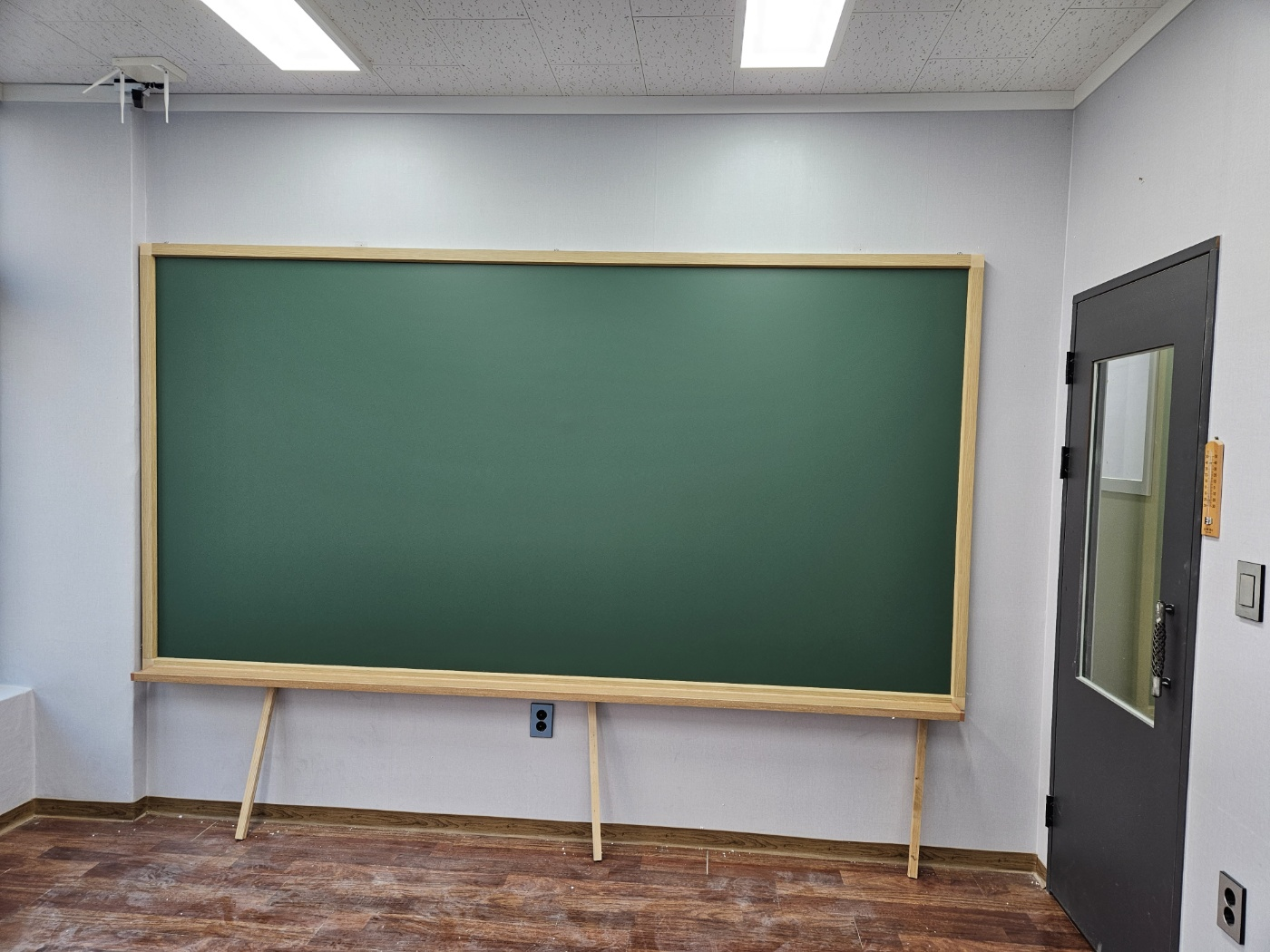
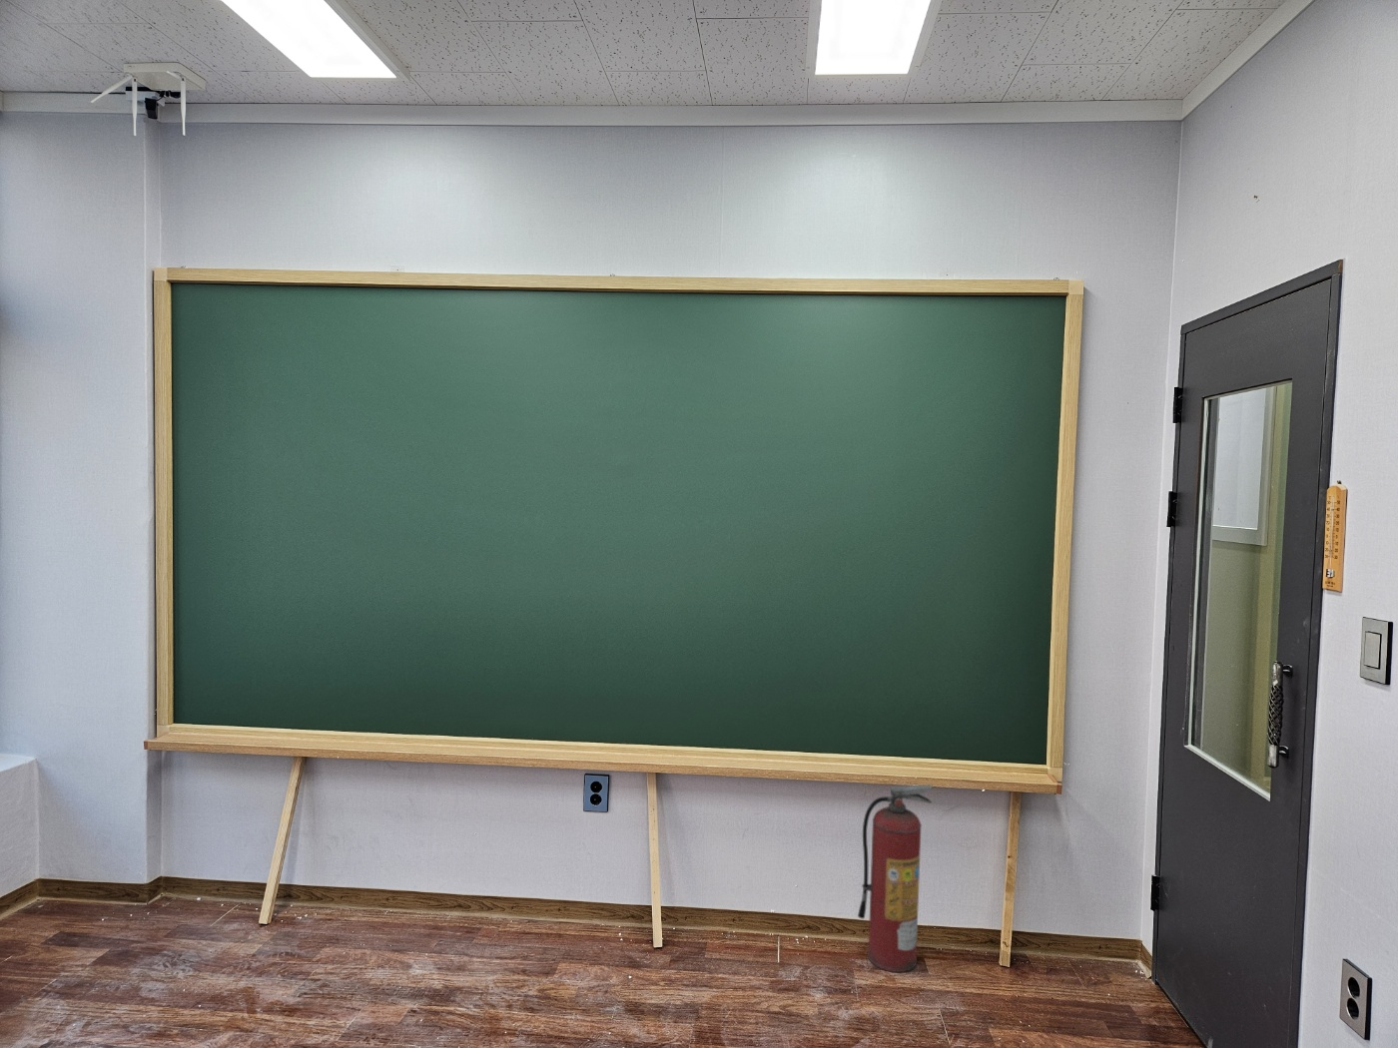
+ fire extinguisher (894, 872)
